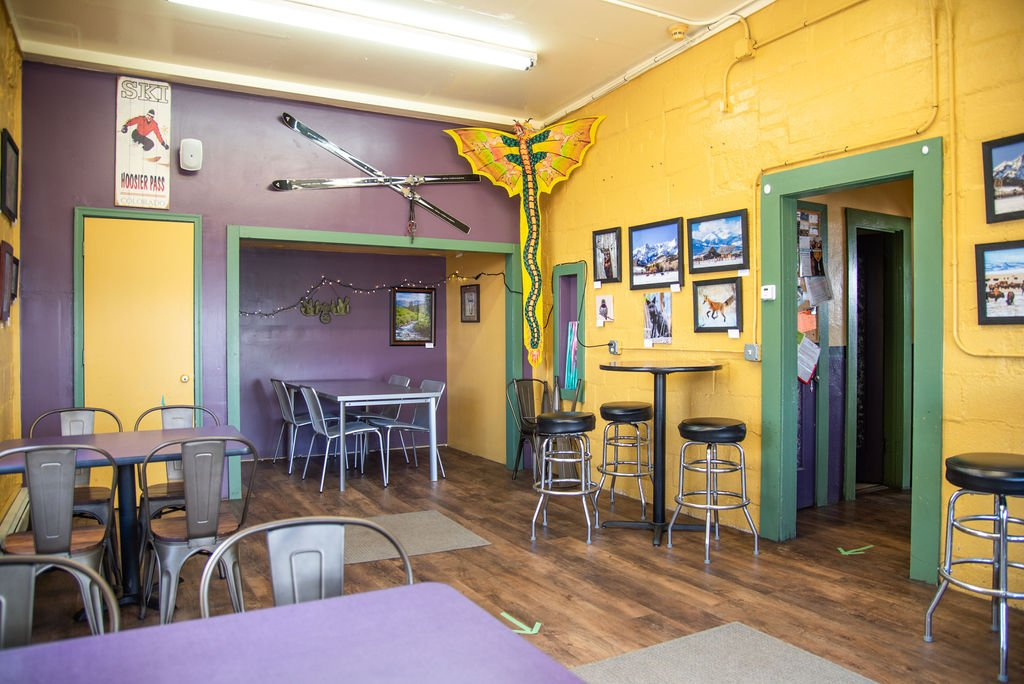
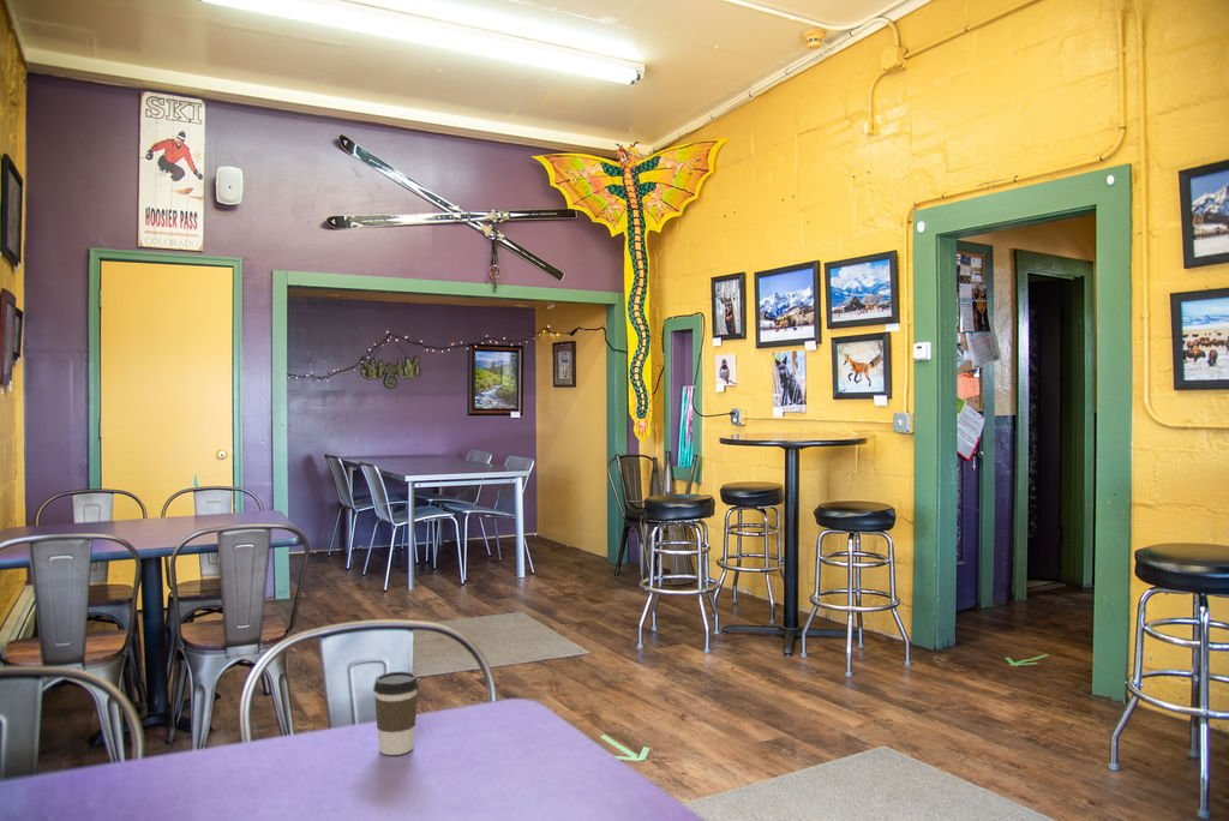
+ coffee cup (396, 713)
